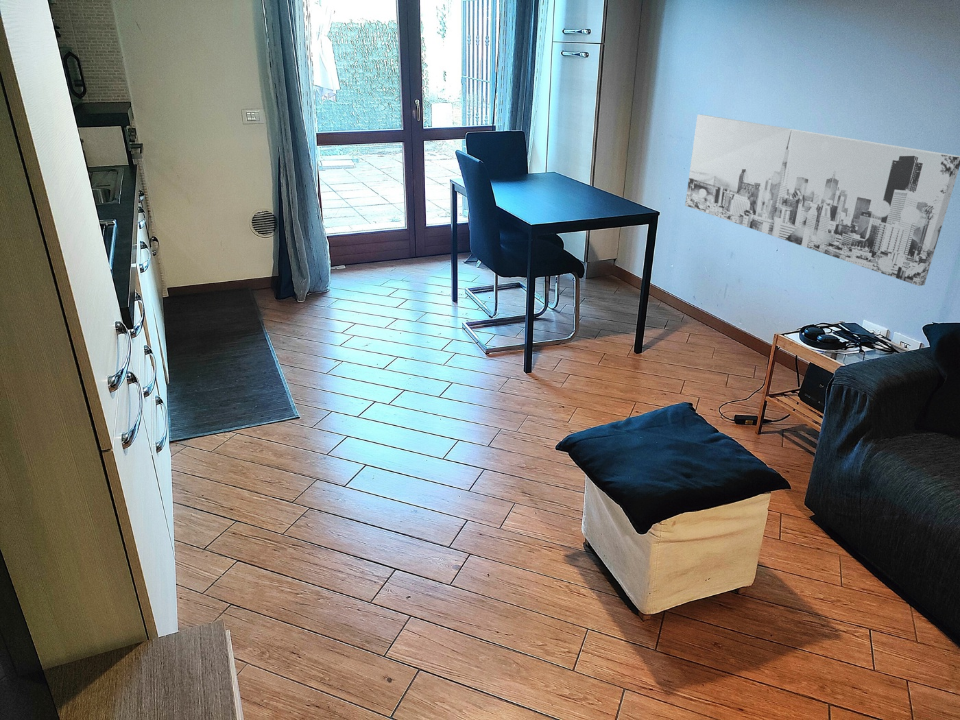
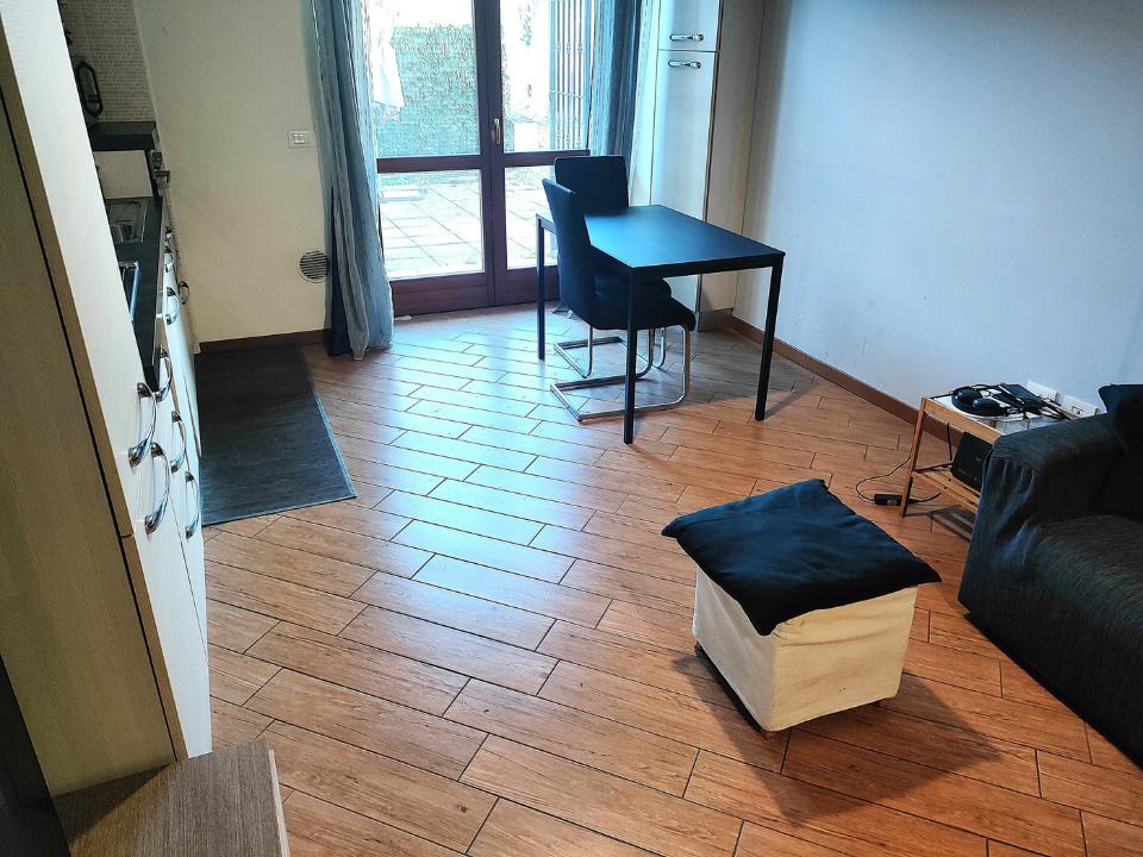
- wall art (793, 186)
